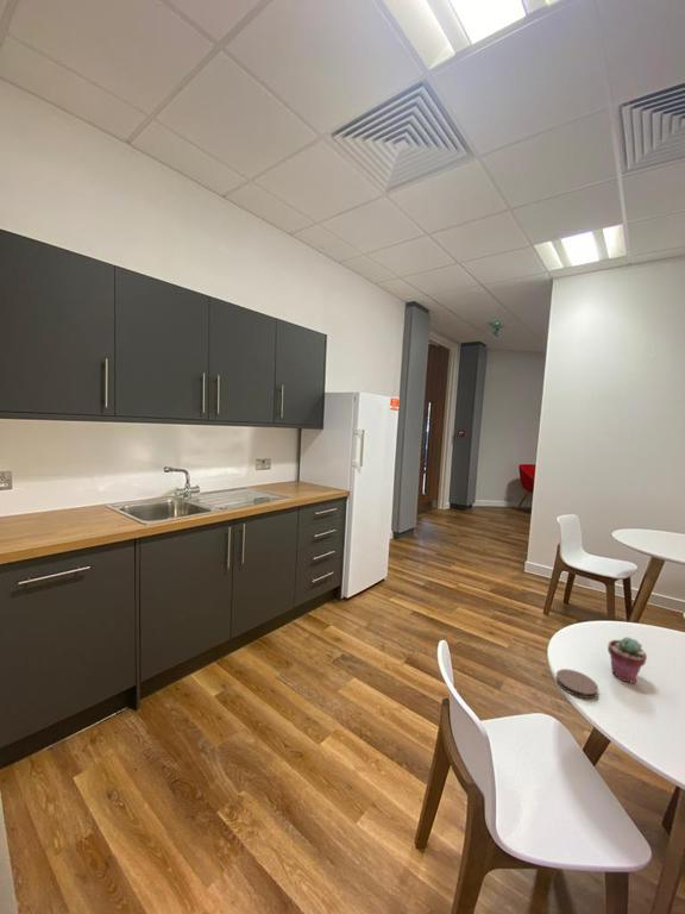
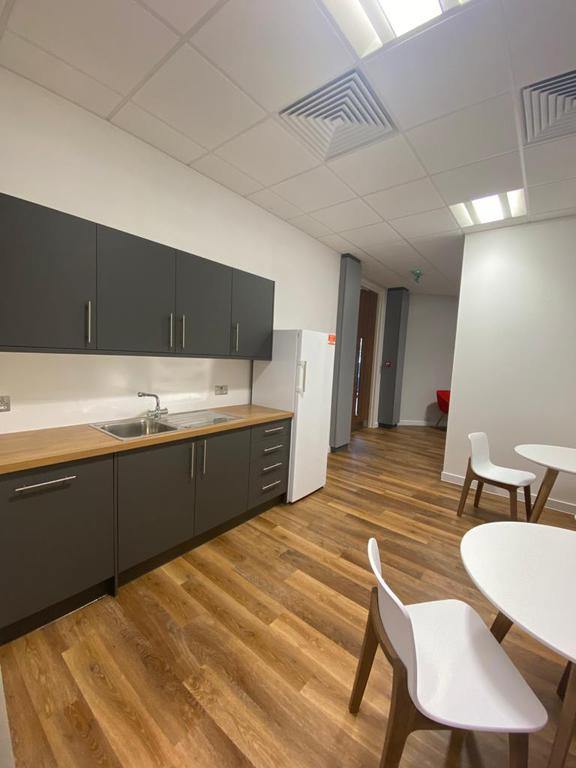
- potted succulent (626, 656)
- coaster (576, 683)
